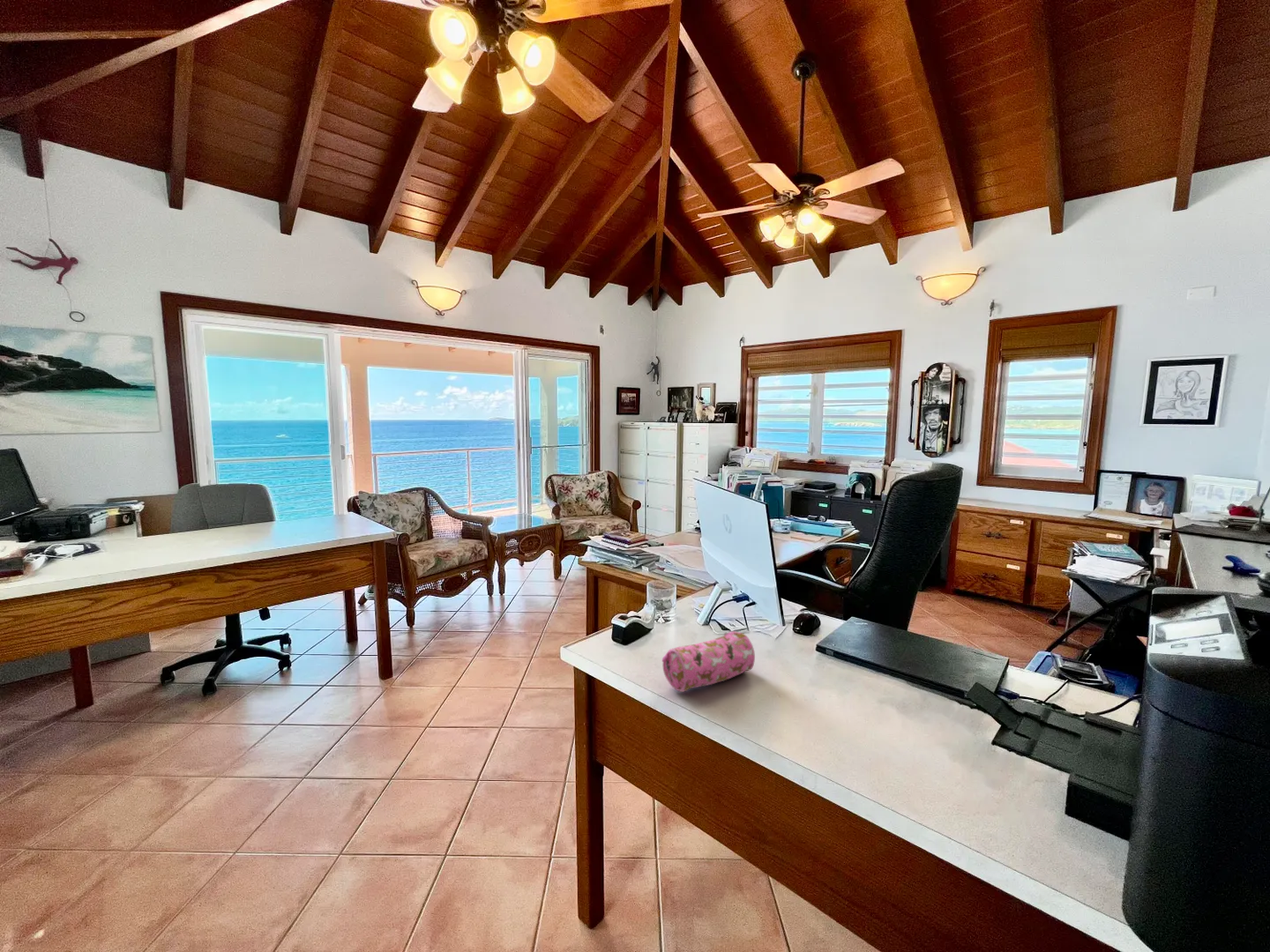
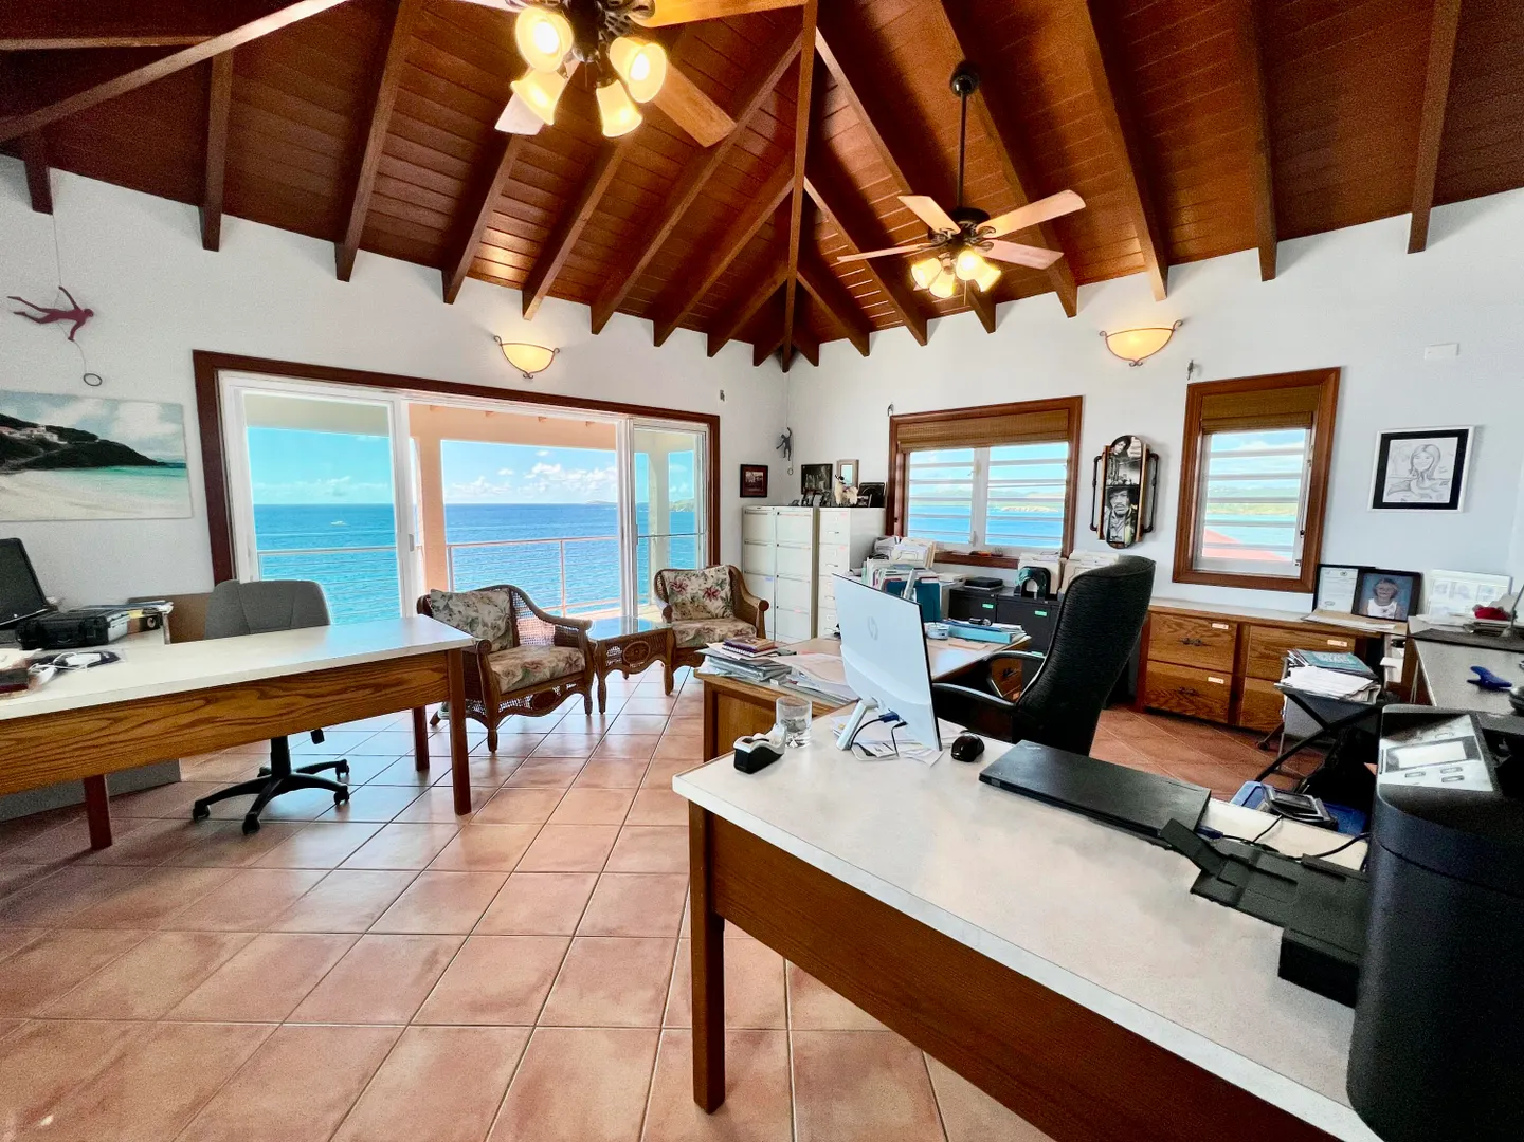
- pencil case (708, 659)
